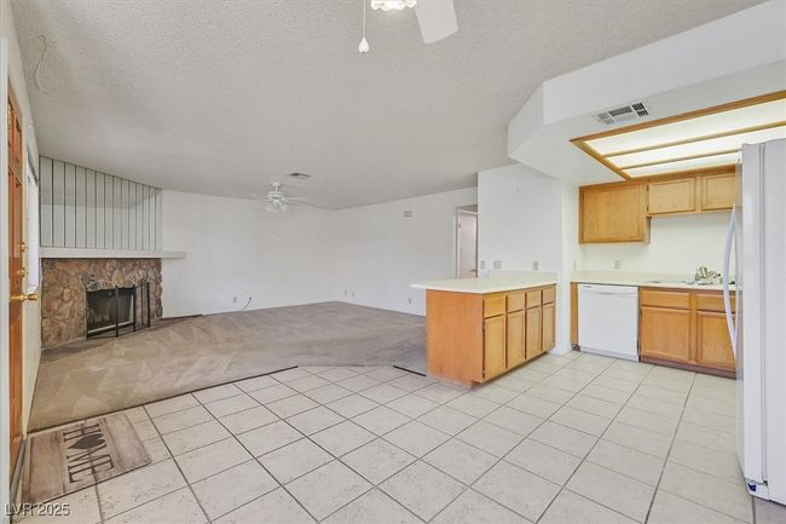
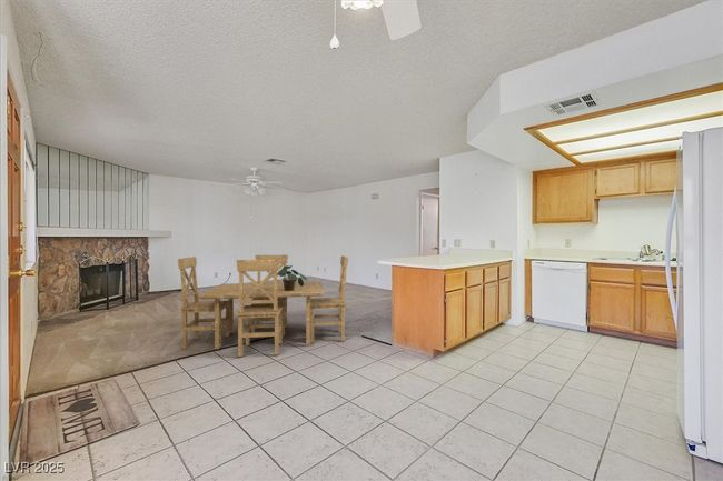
+ dining set (268, 298)
+ potted plant (289, 278)
